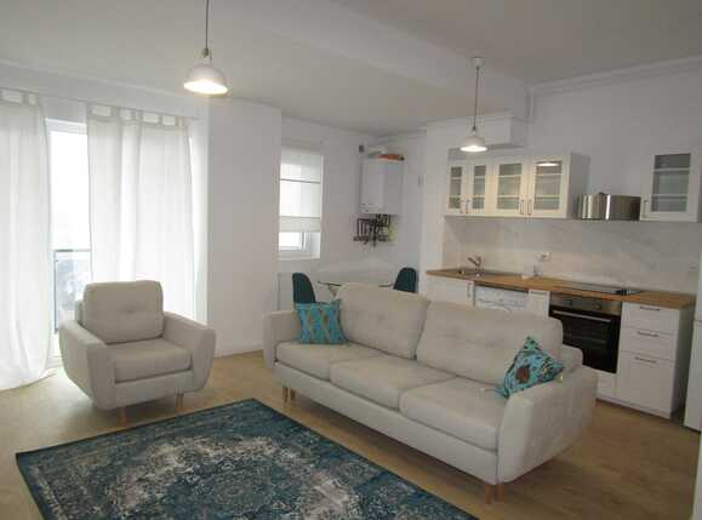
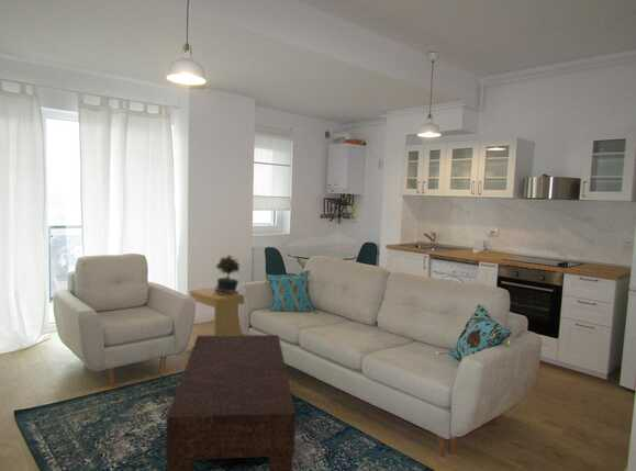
+ potted plant (223, 273)
+ side table (217, 322)
+ coffee table (235, 397)
